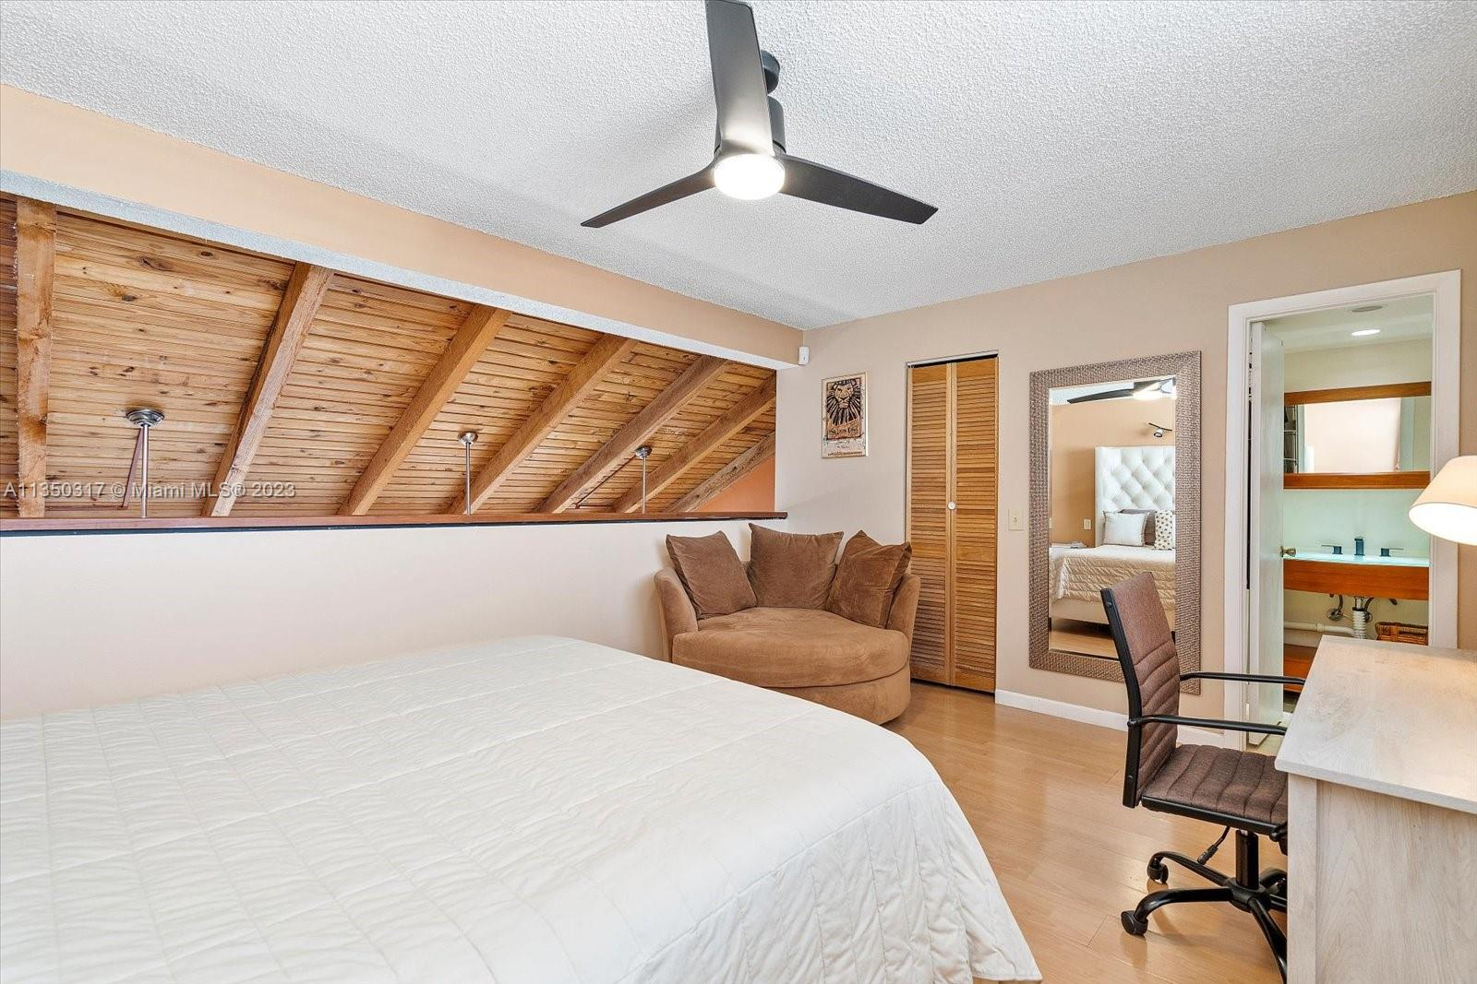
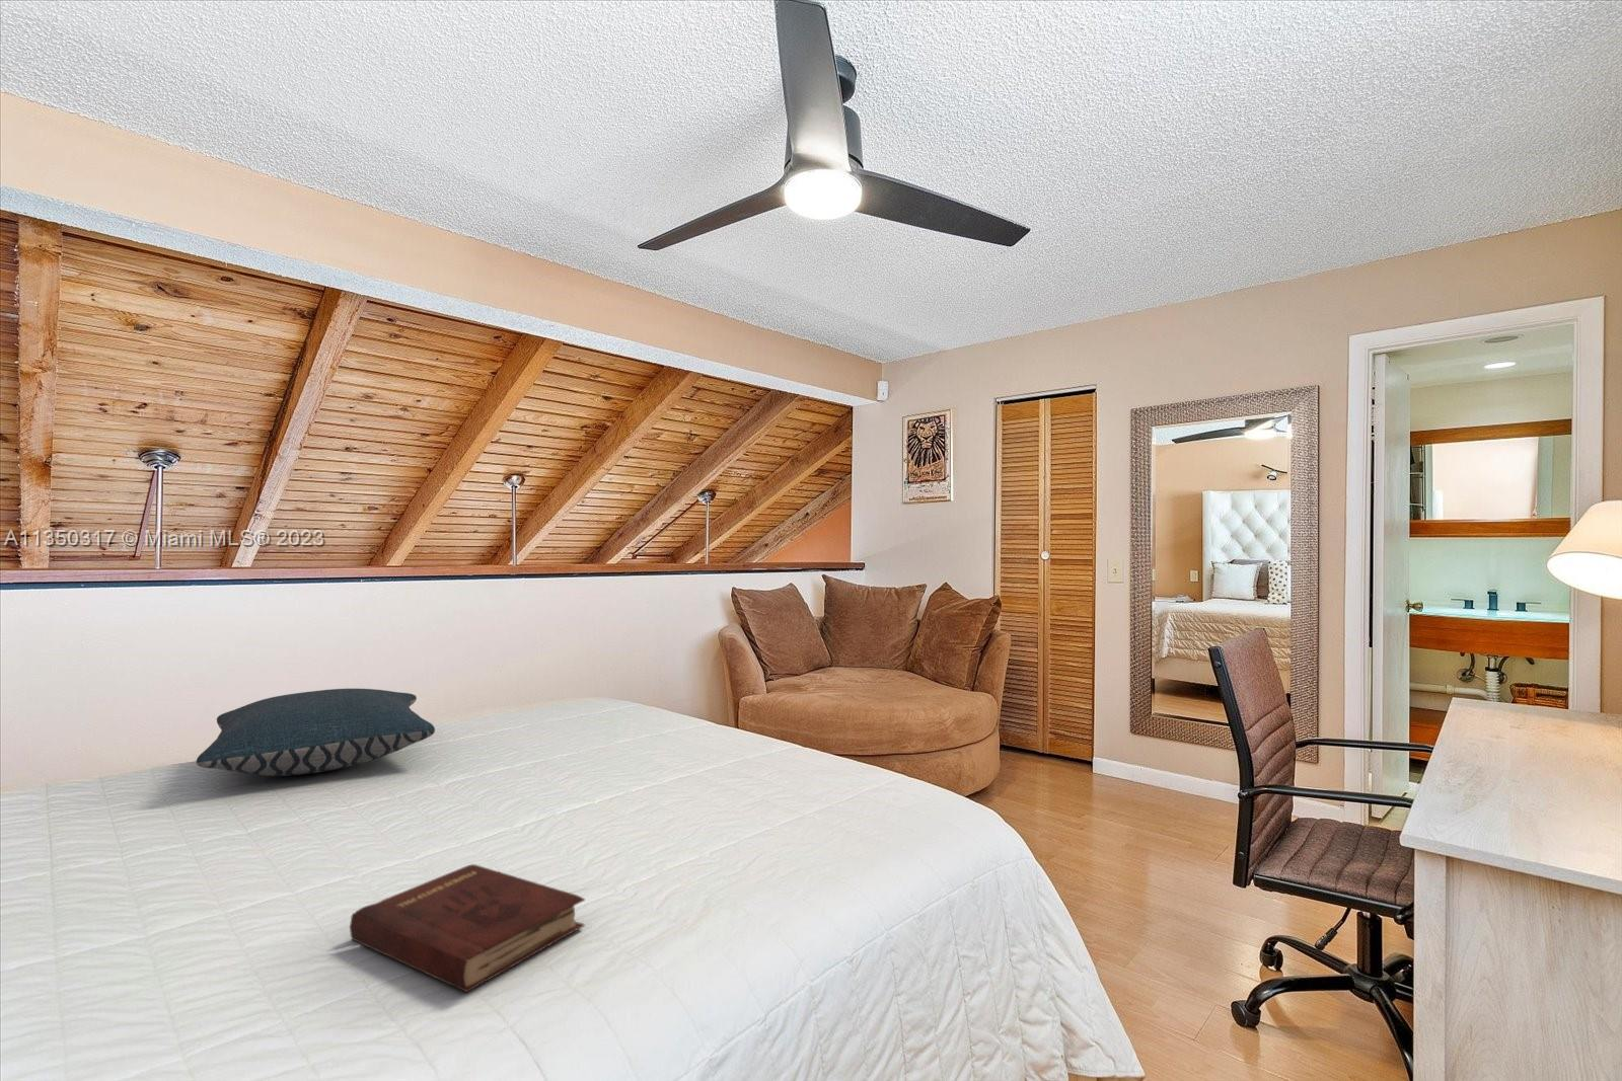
+ pillow (323, 726)
+ hardback book (468, 919)
